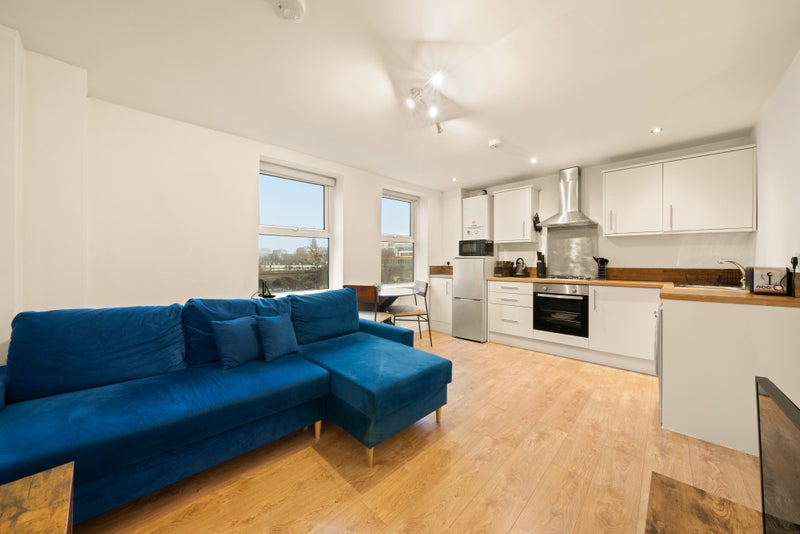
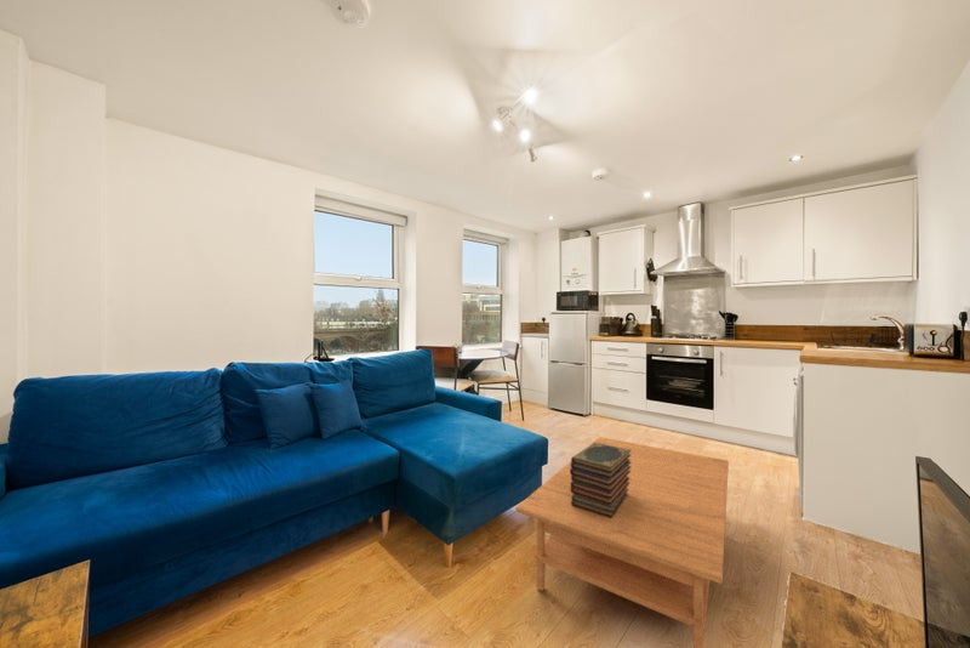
+ coffee table (637, 518)
+ book stack (601, 476)
